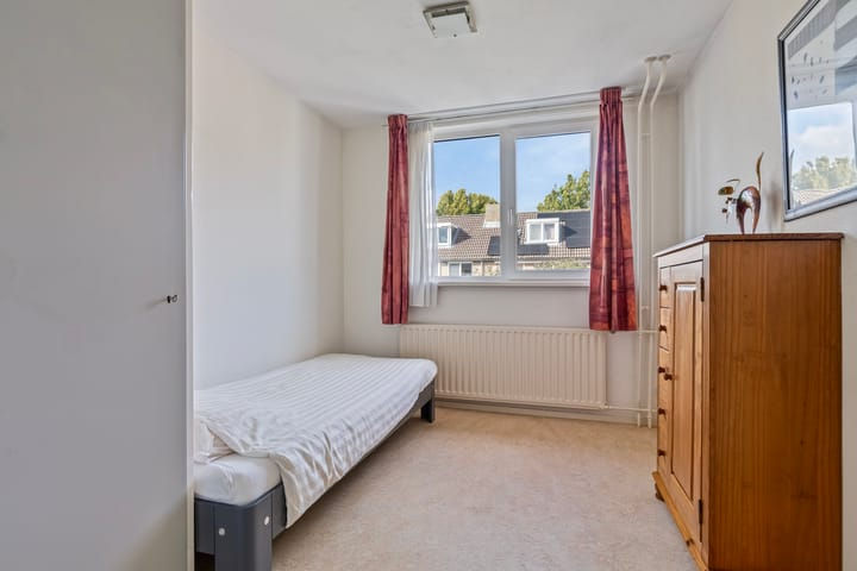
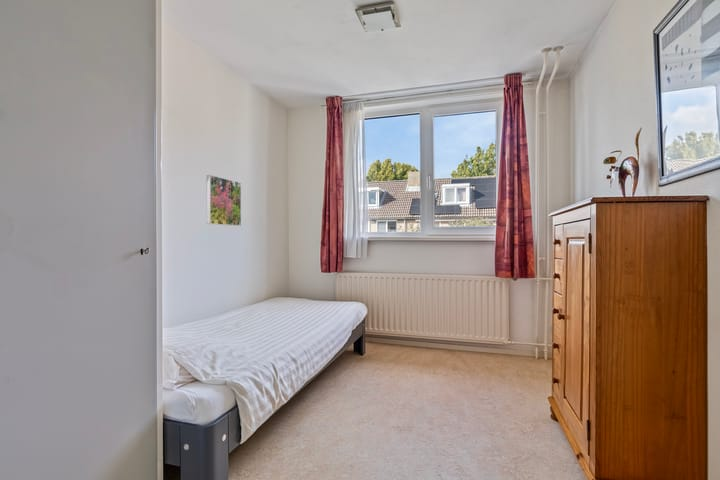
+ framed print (224, 202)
